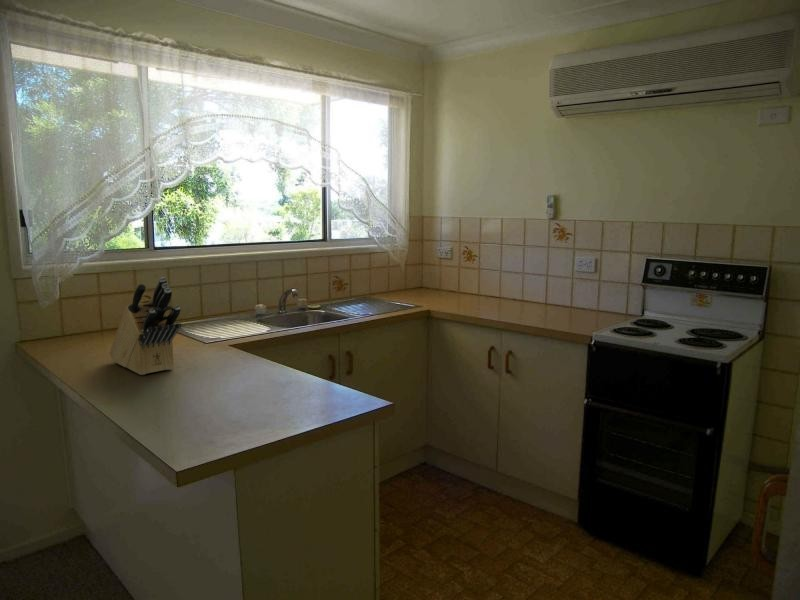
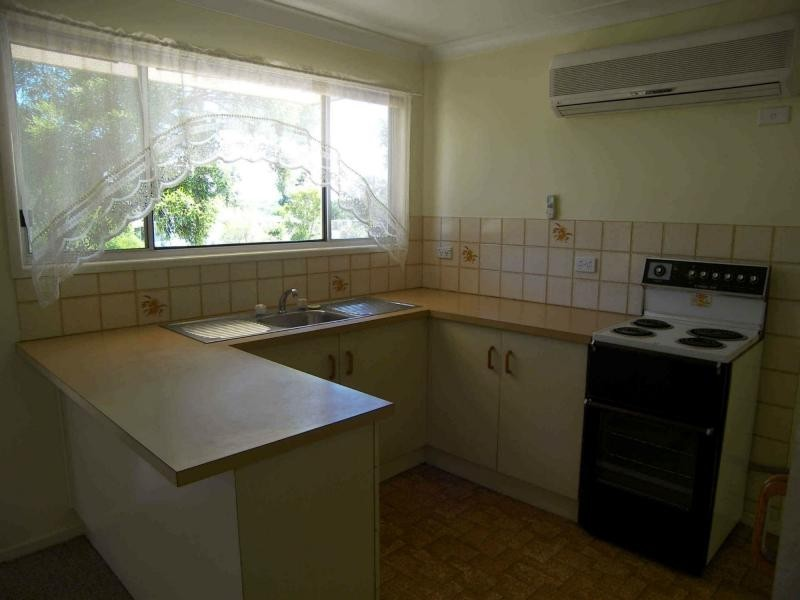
- knife block (143, 322)
